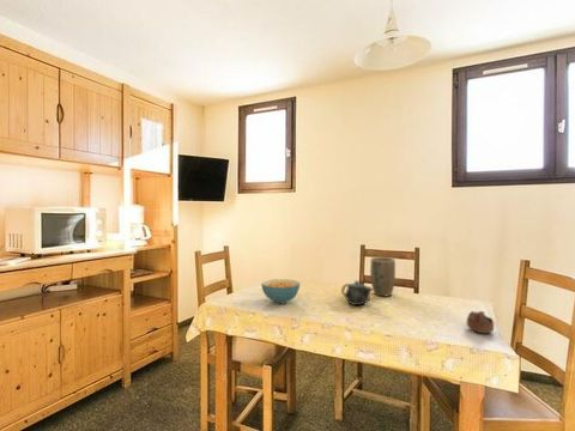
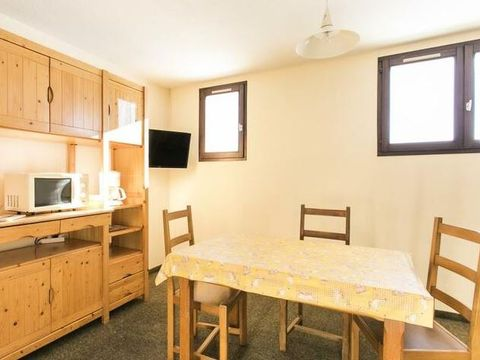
- plant pot (382, 275)
- cereal bowl (280, 292)
- chinaware (356, 291)
- cup (478, 320)
